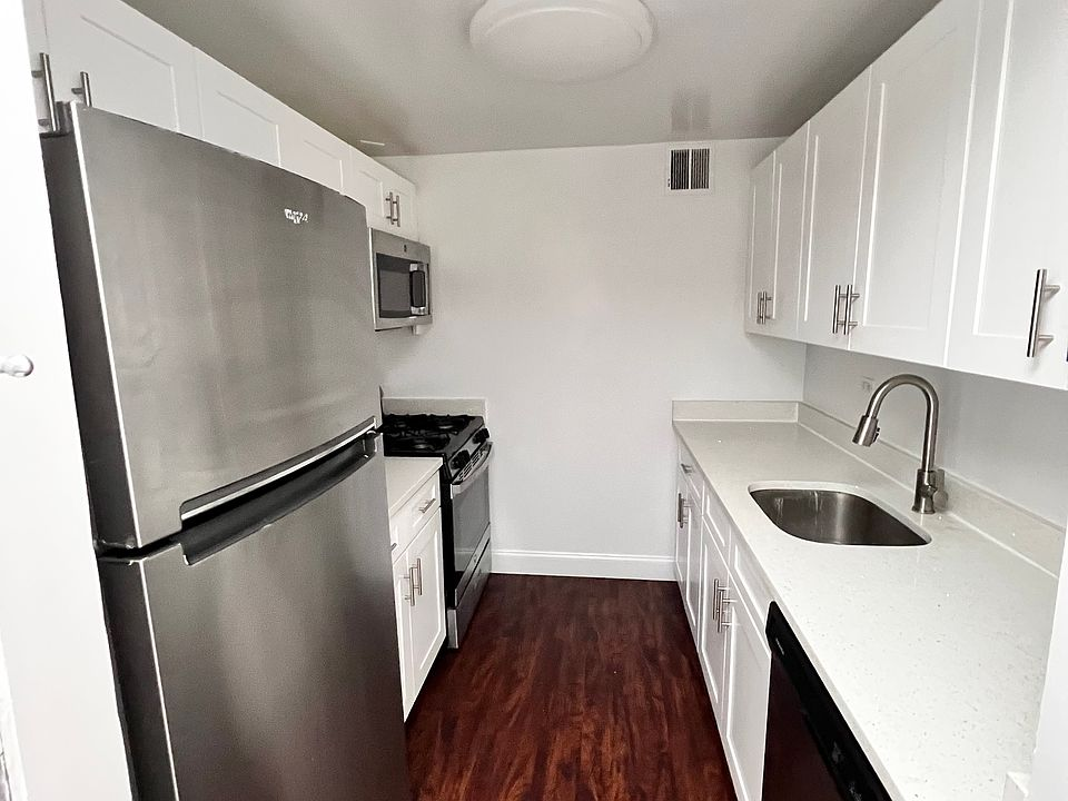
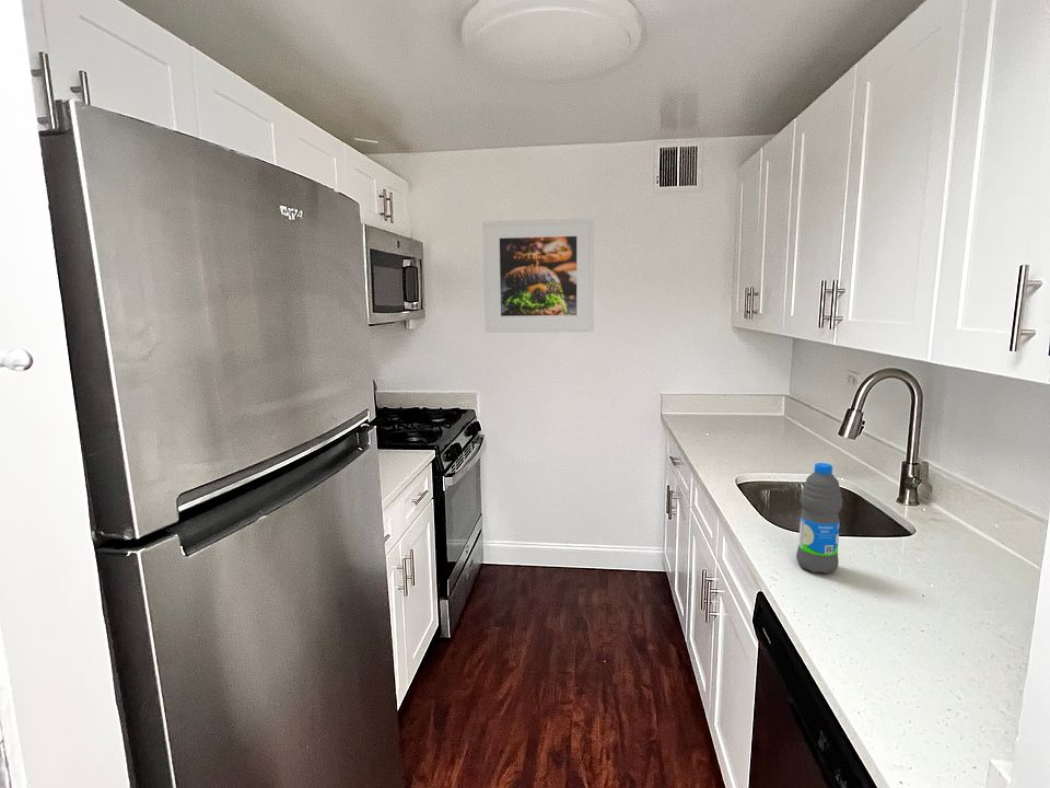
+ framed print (538, 277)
+ water bottle (819, 515)
